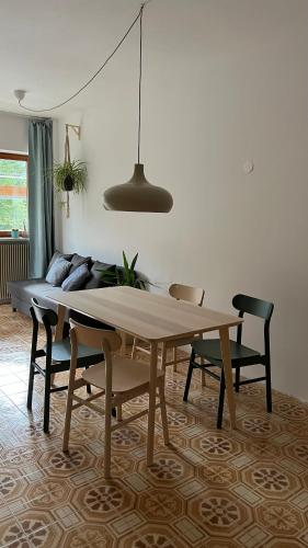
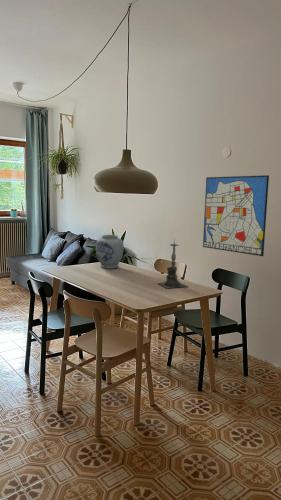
+ wall art (233, 214)
+ vase (109, 251)
+ candle holder (173, 261)
